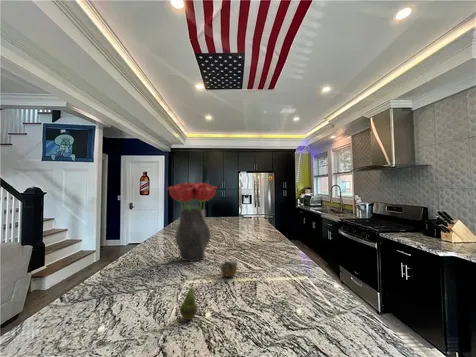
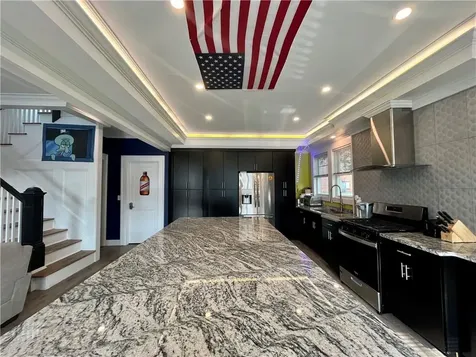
- cup (228, 267)
- bouquet (193, 220)
- fruit (188, 298)
